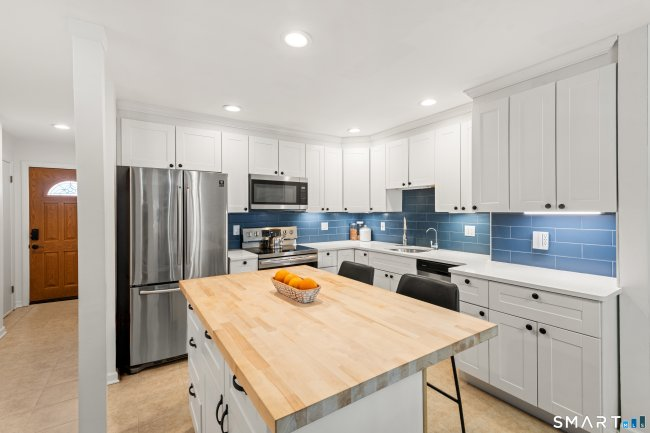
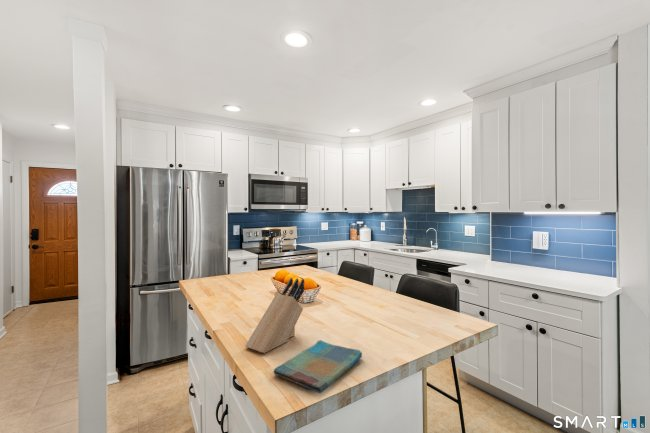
+ knife block (279, 310)
+ dish towel (320, 362)
